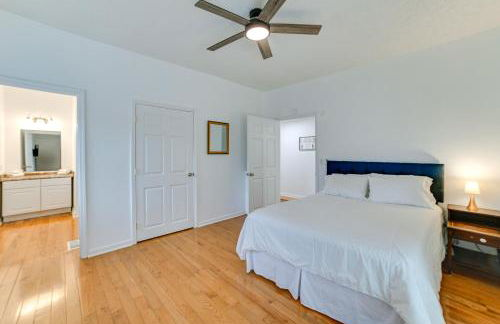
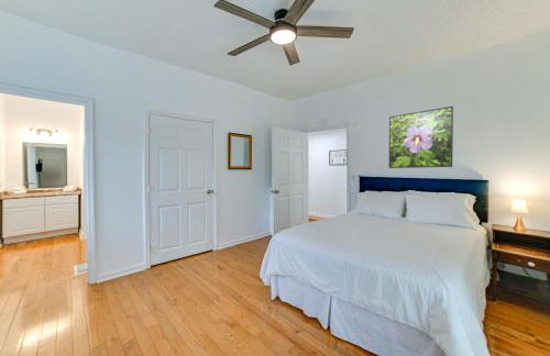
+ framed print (418, 140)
